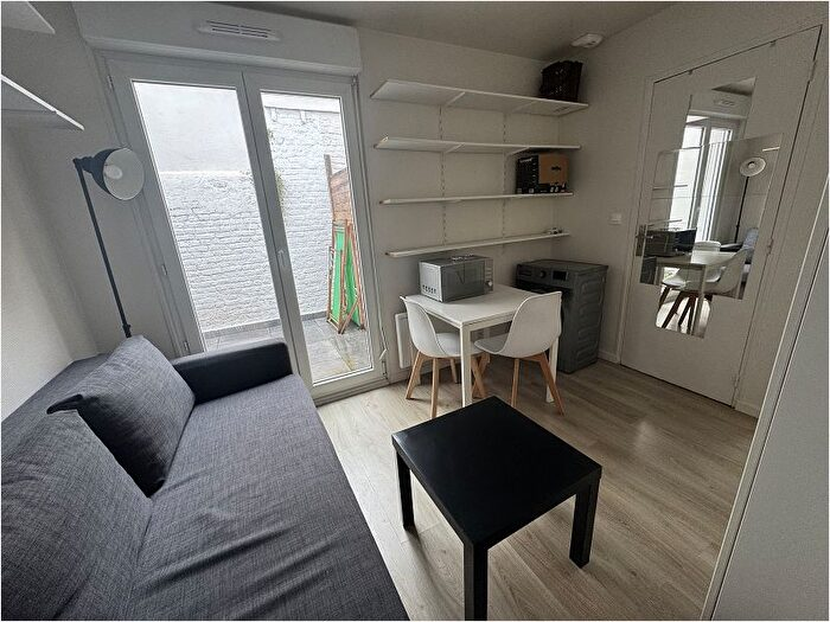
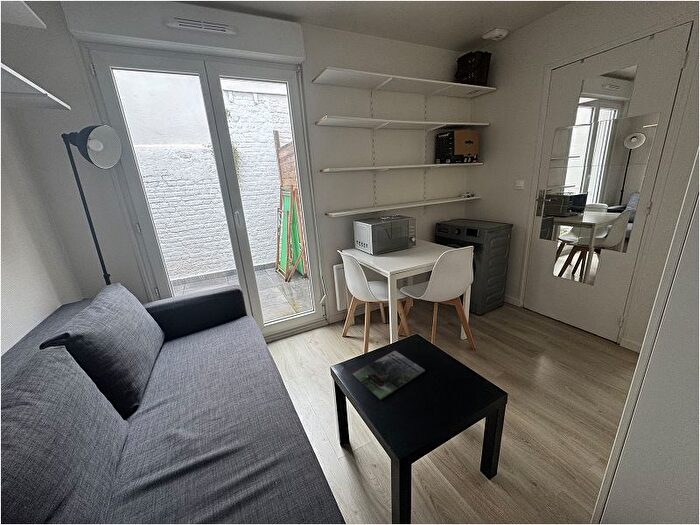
+ magazine (388, 372)
